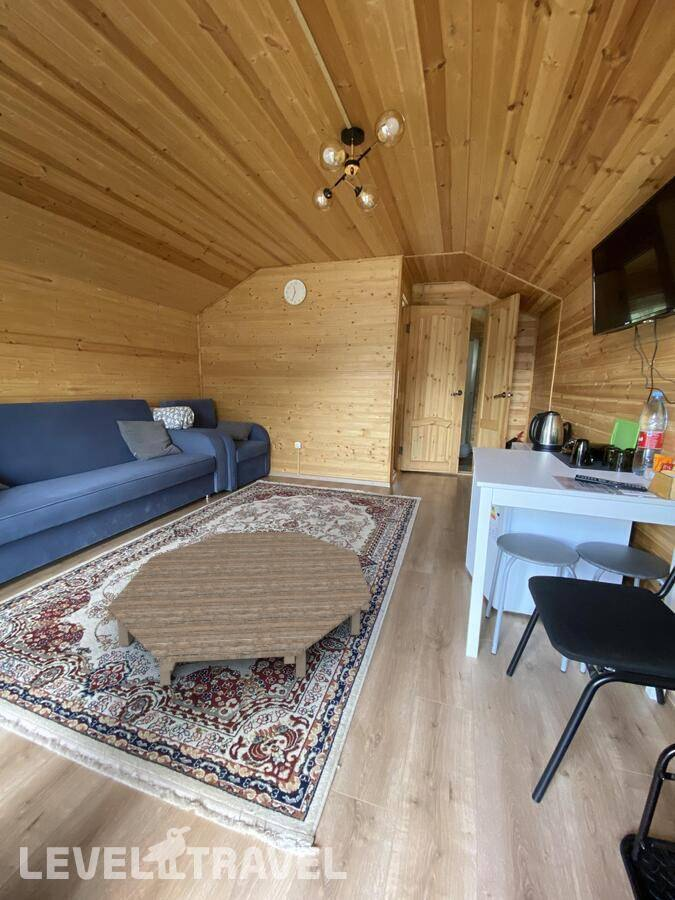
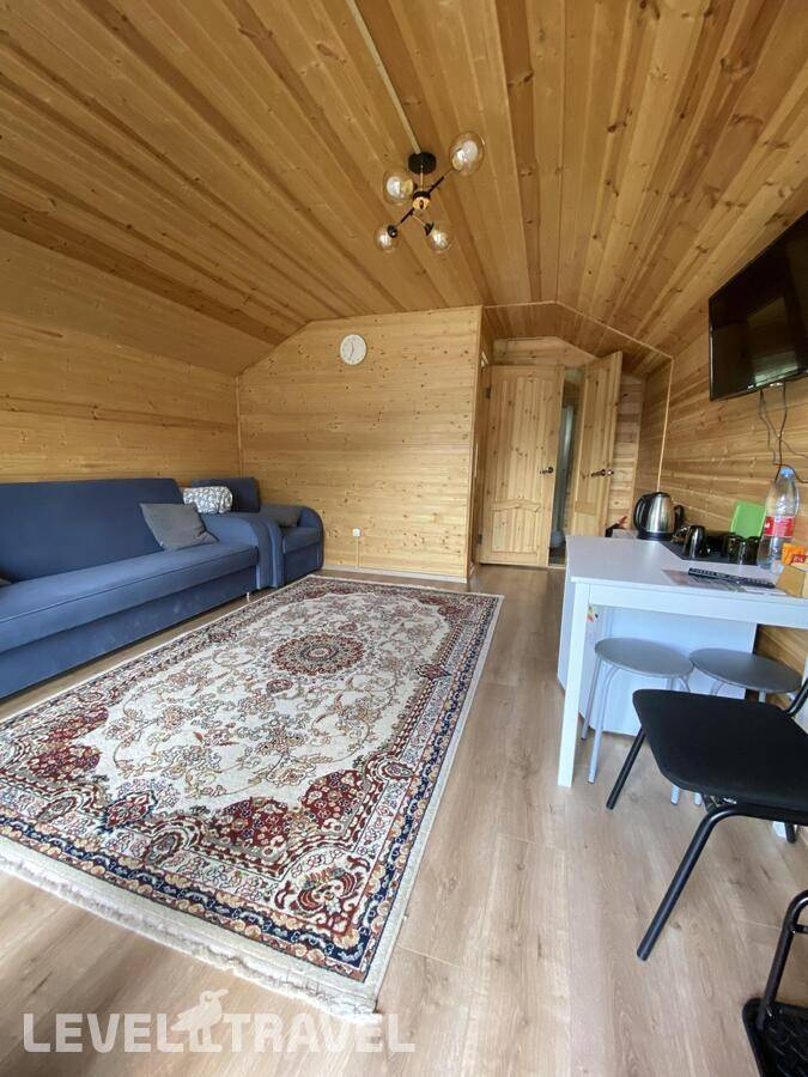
- coffee table (251, 589)
